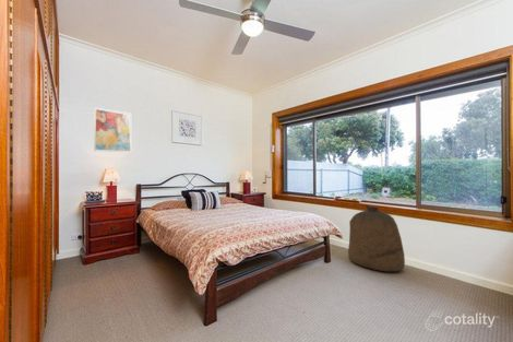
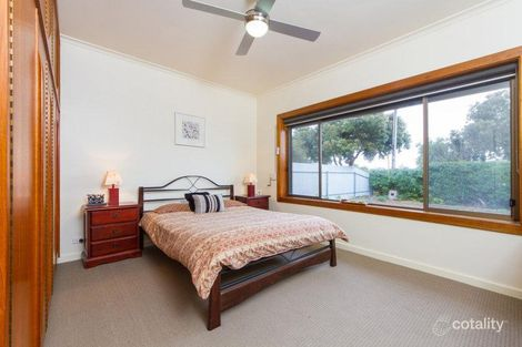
- bag (373, 235)
- wall art (114, 131)
